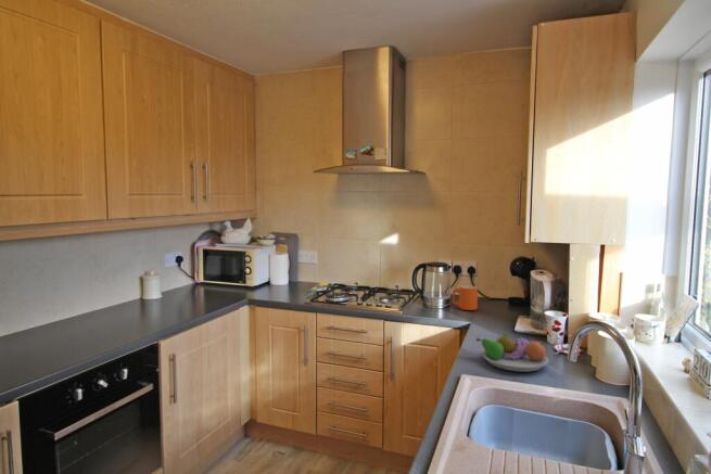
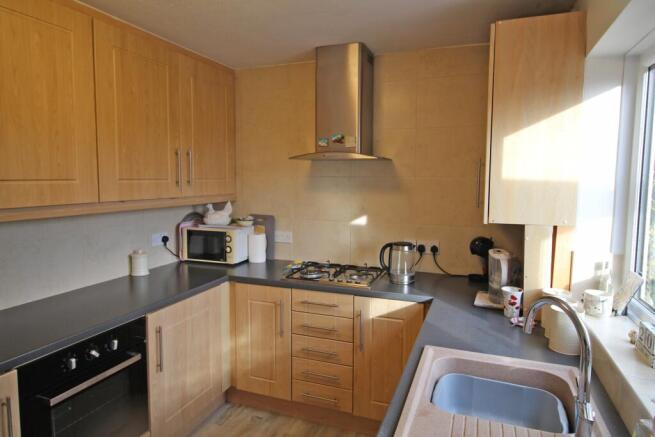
- mug (465, 297)
- fruit bowl (511, 349)
